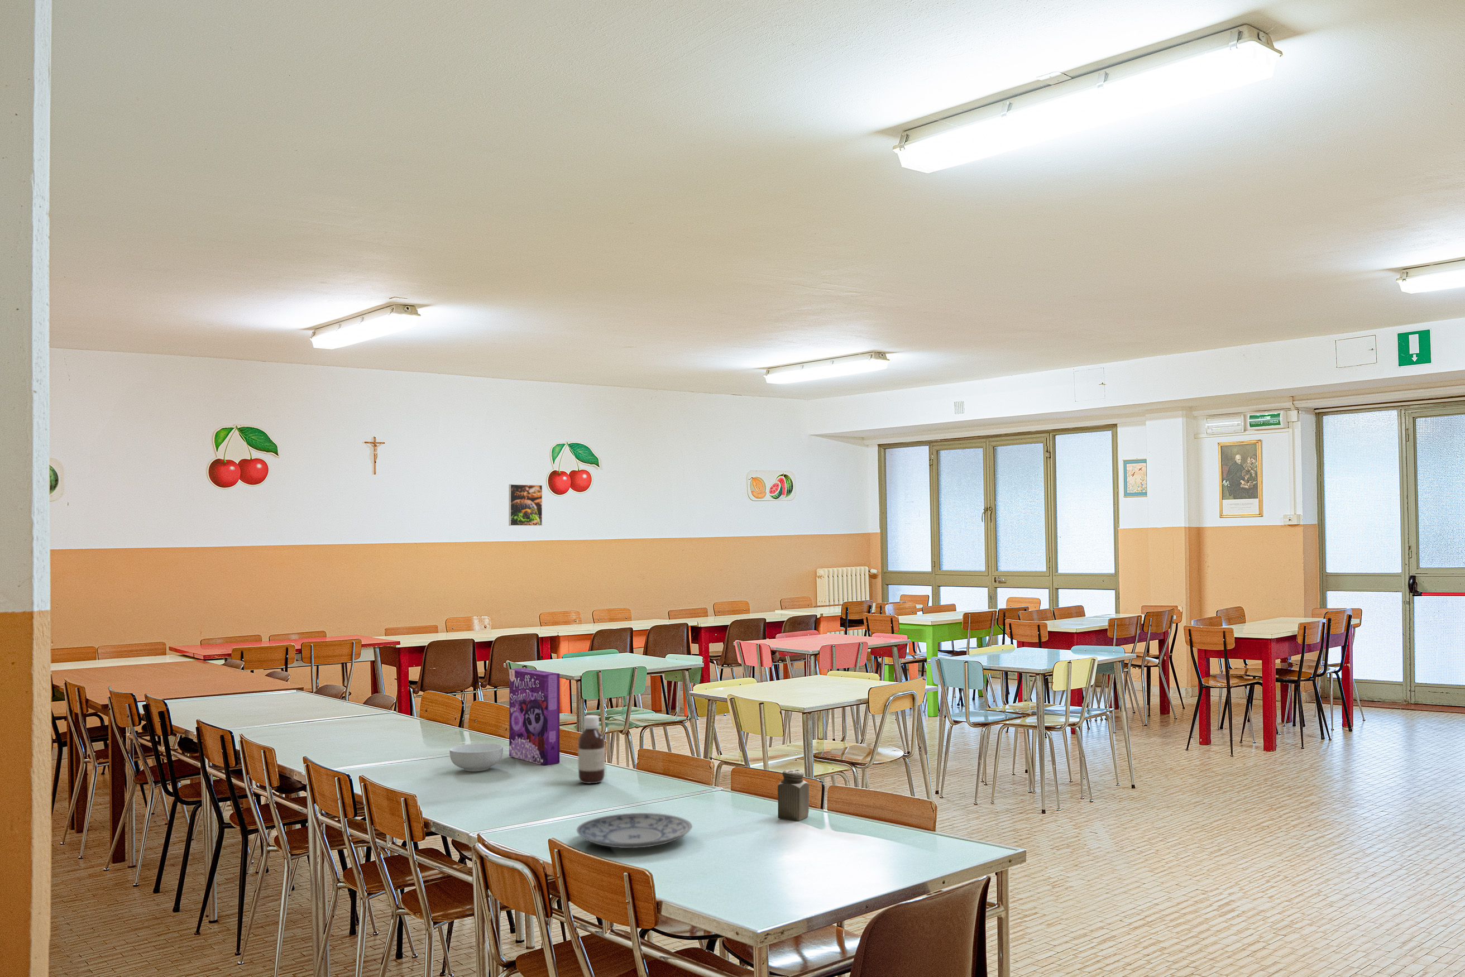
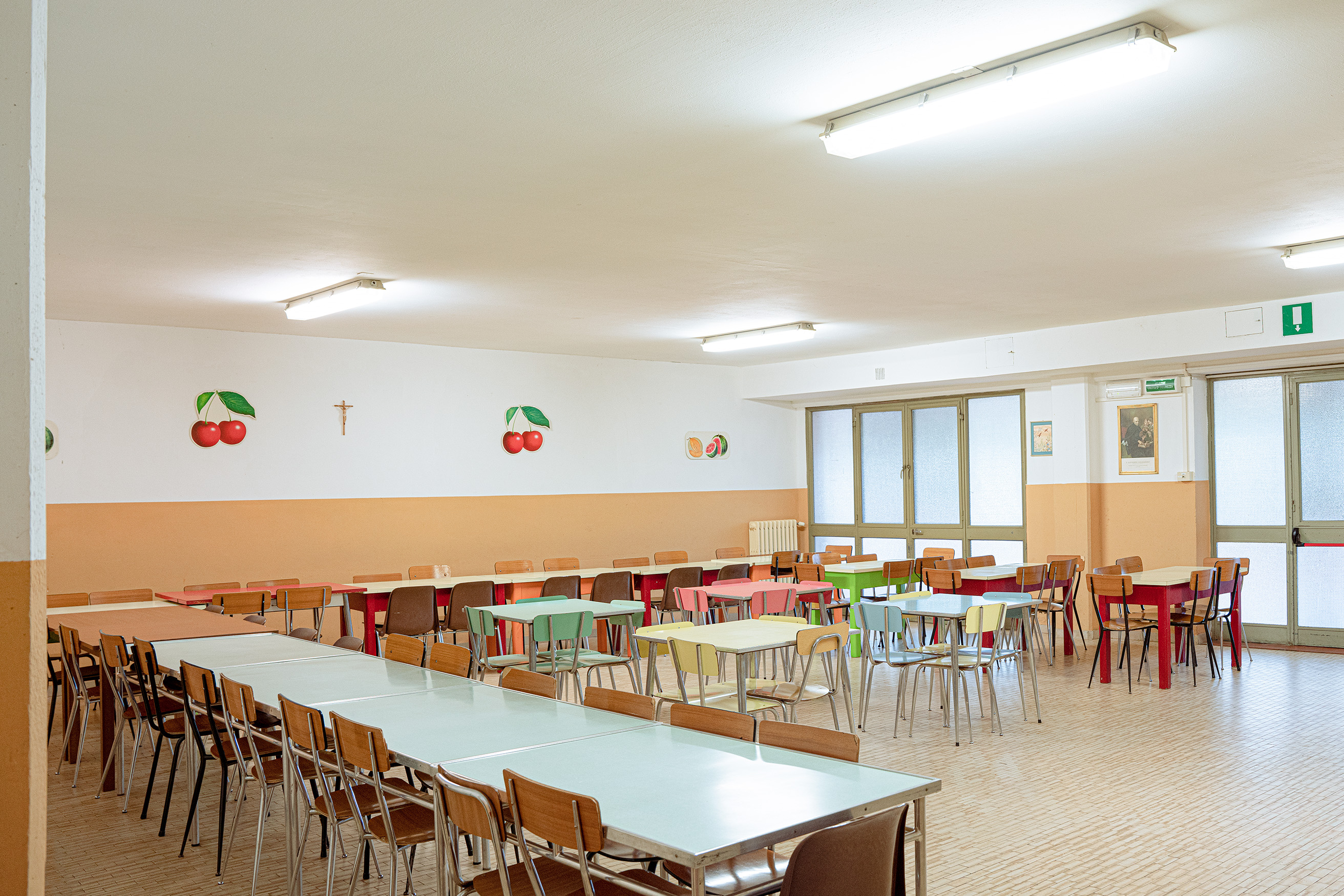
- bottle (591, 749)
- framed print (525, 505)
- cereal box (534, 714)
- plate (634, 833)
- cereal bowl (476, 758)
- salt shaker (794, 794)
